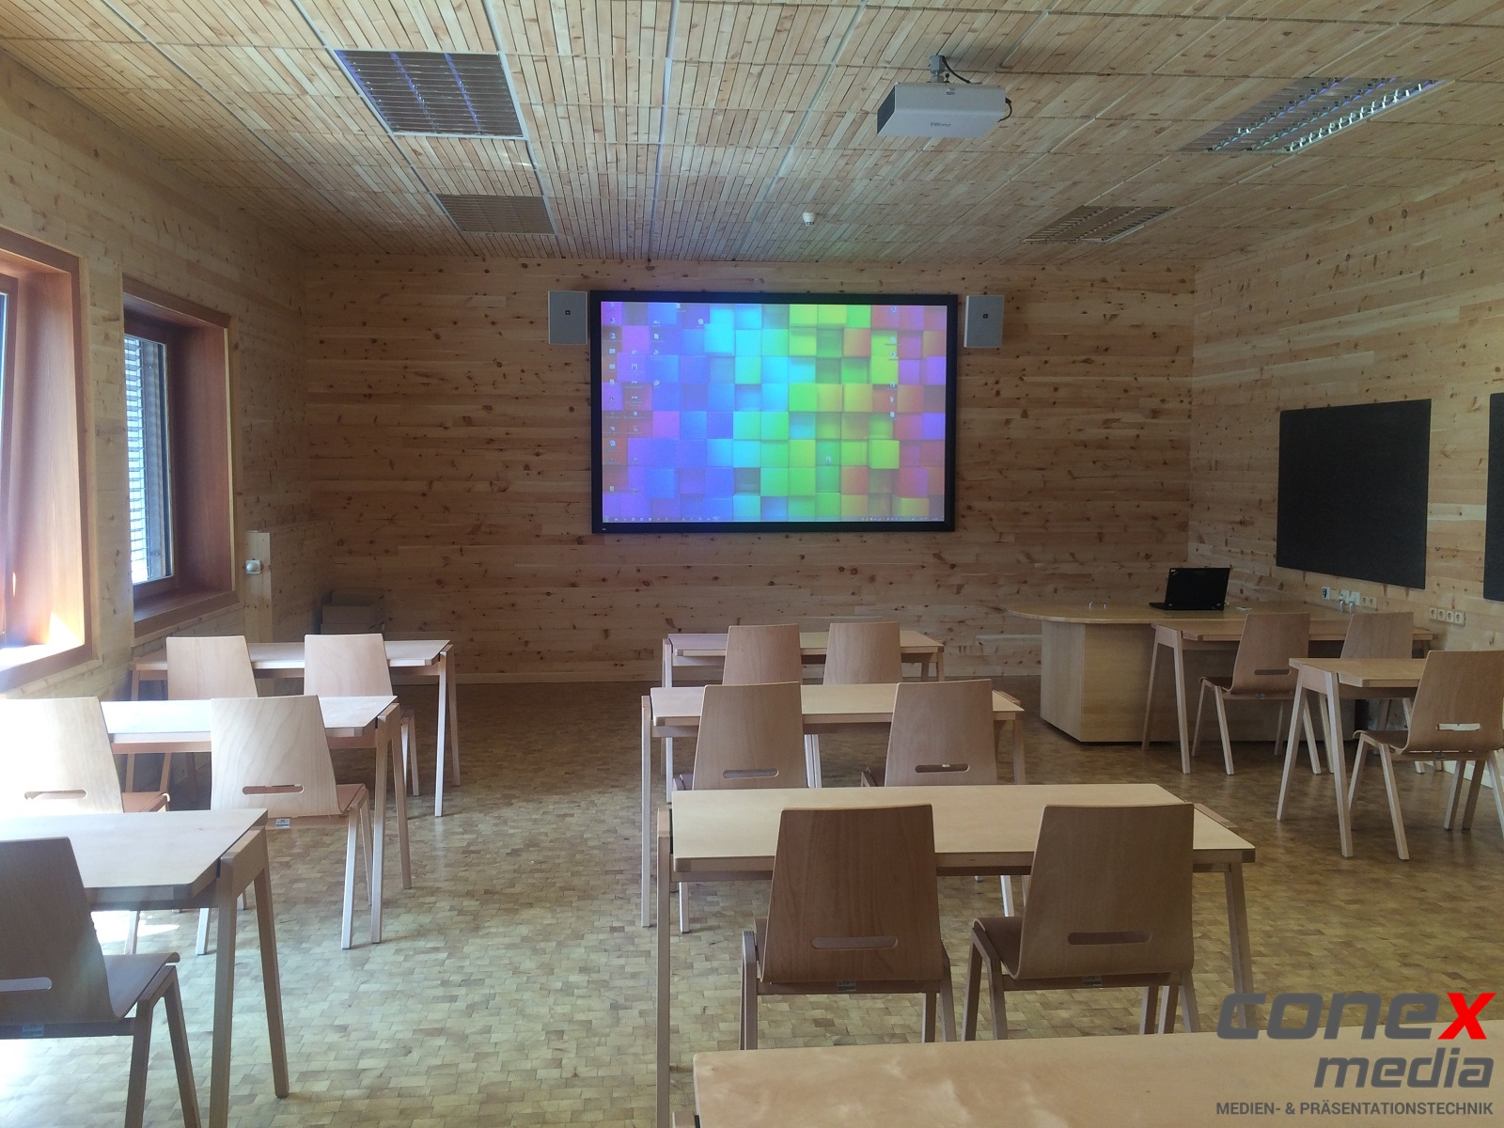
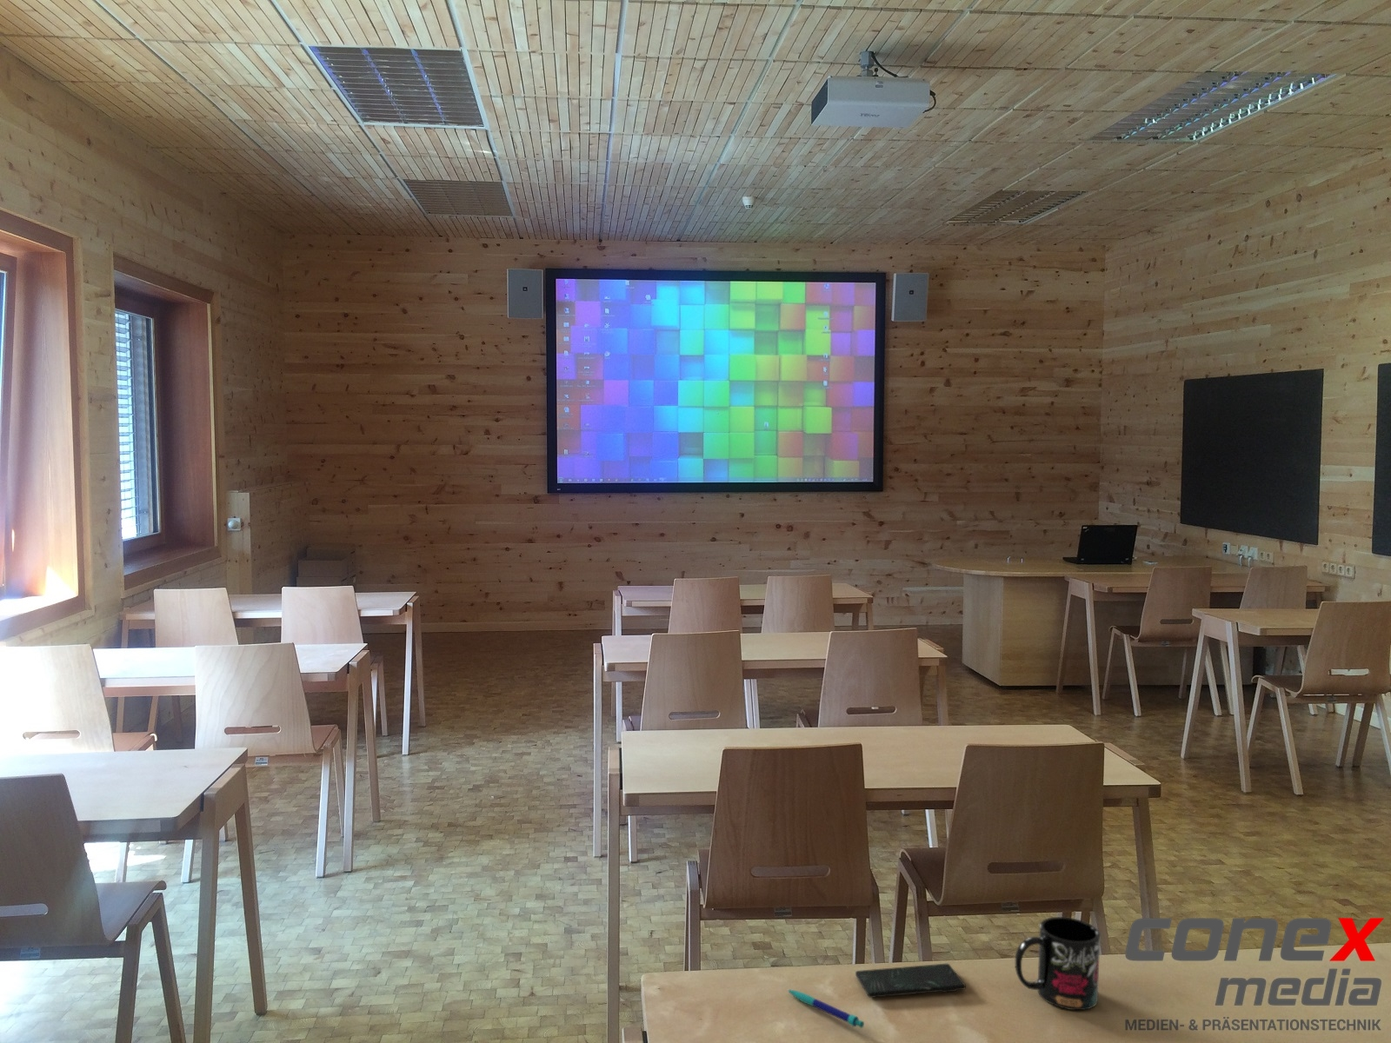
+ mug (1056, 962)
+ pen (824, 1006)
+ smartphone (909, 981)
